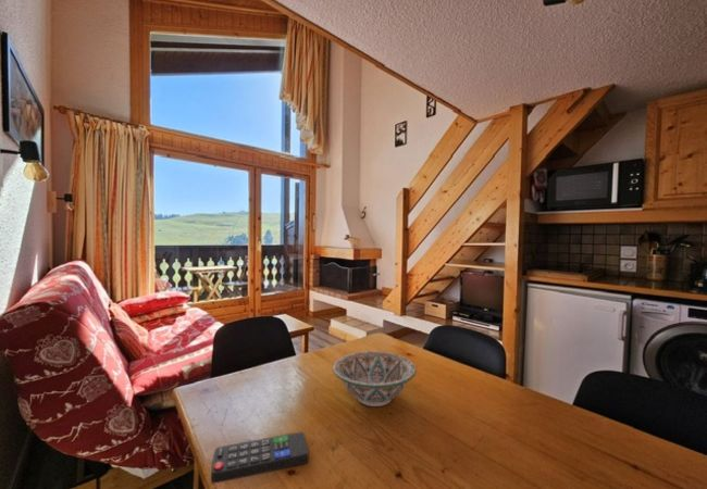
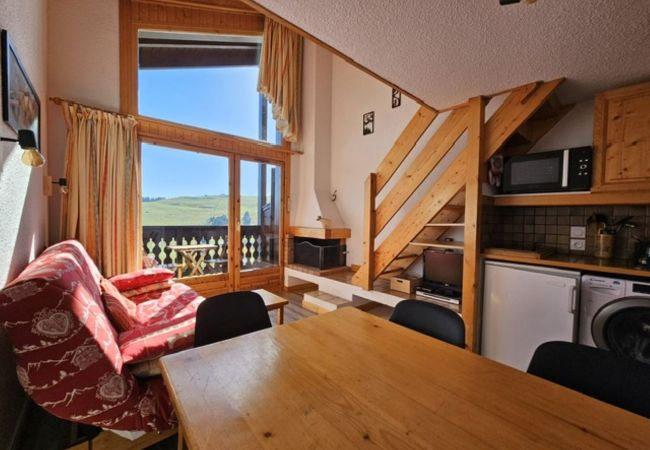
- remote control (261, 454)
- decorative bowl (373, 380)
